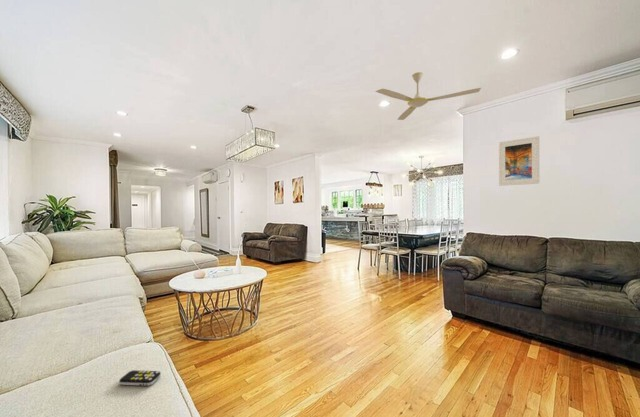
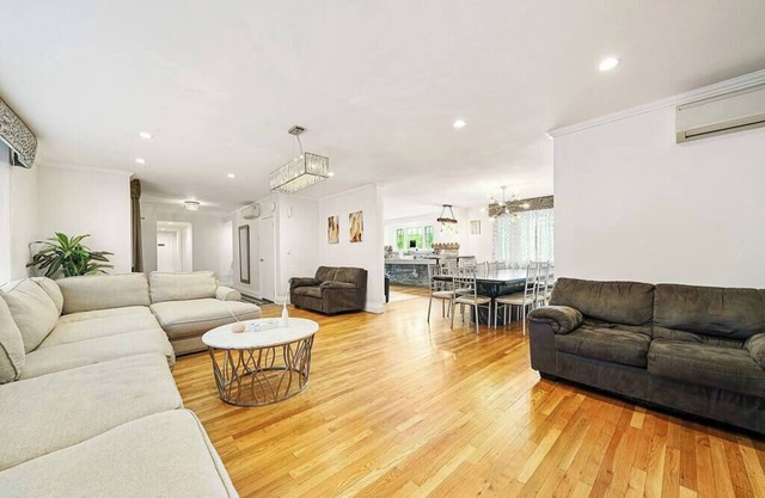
- remote control (140, 377)
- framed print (518, 162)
- ceiling fan (428, 98)
